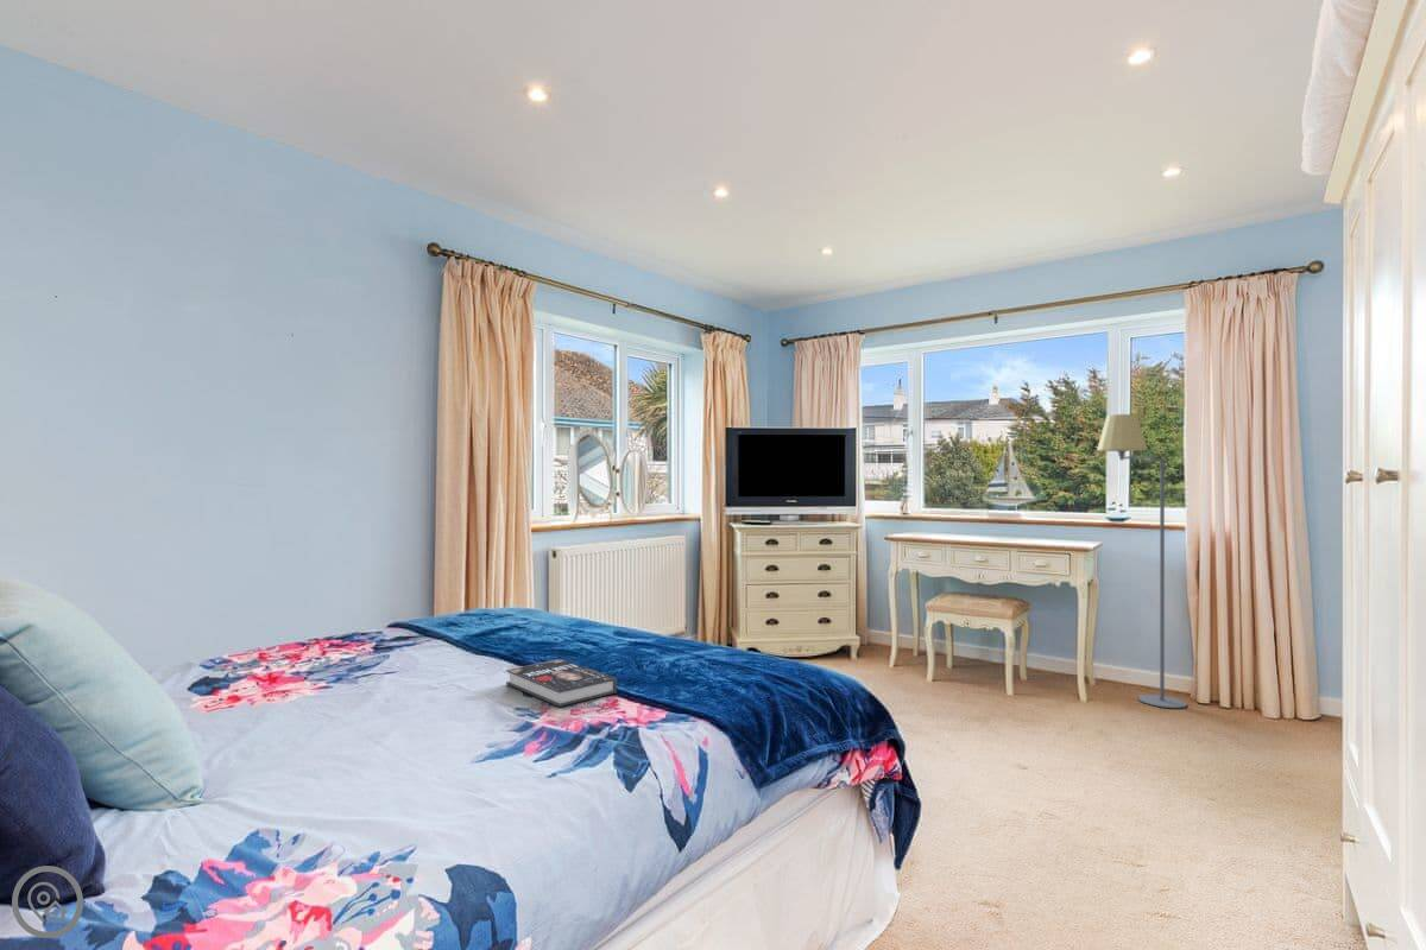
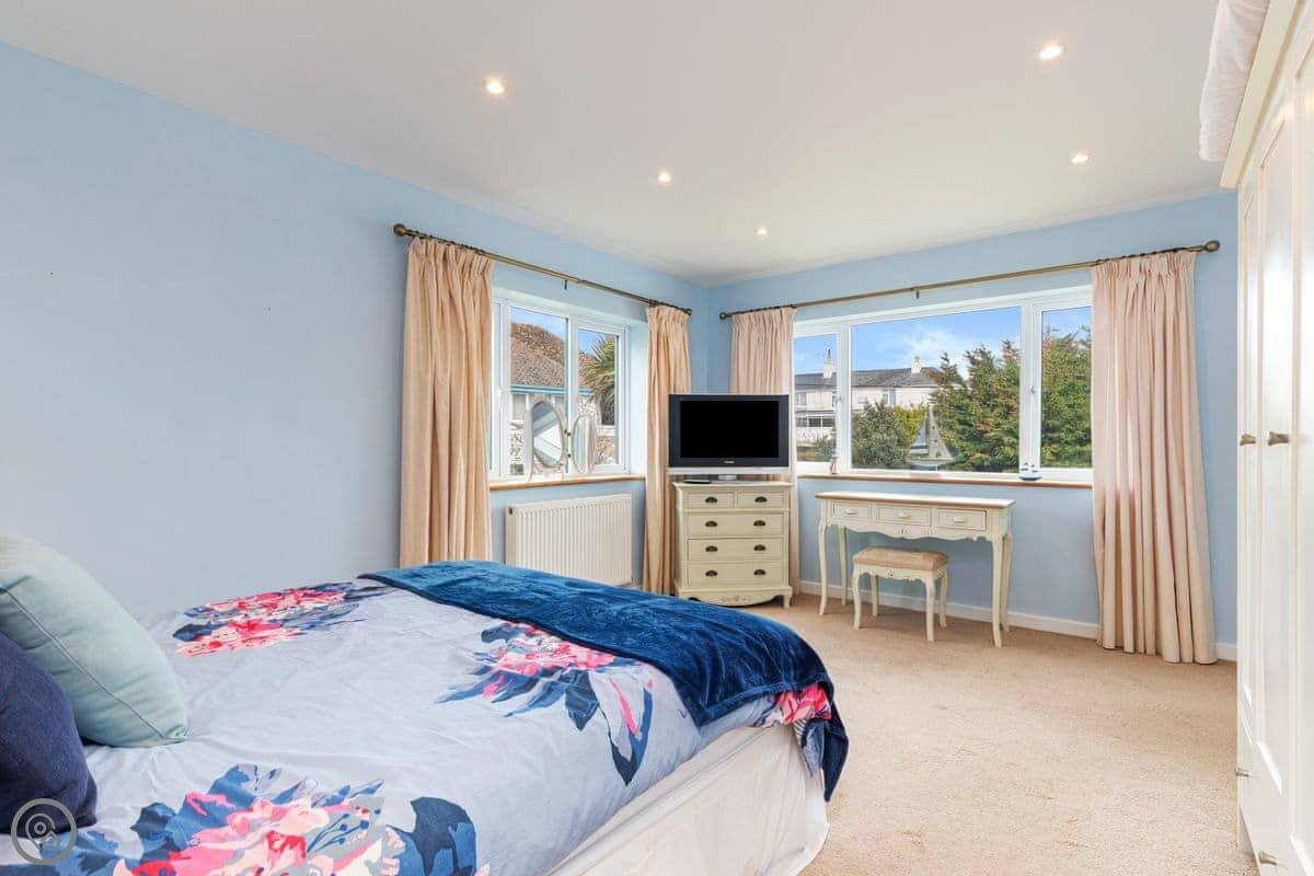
- book (560, 680)
- floor lamp (1160, 556)
